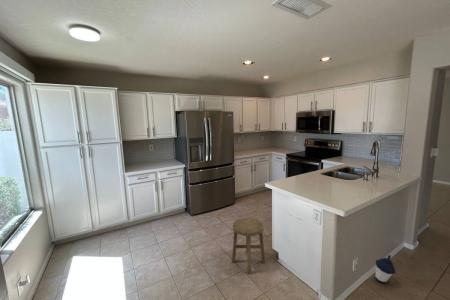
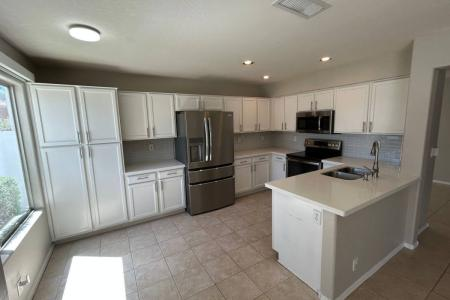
- lantern (385, 267)
- stool (248, 243)
